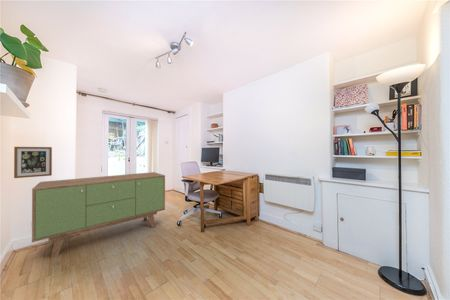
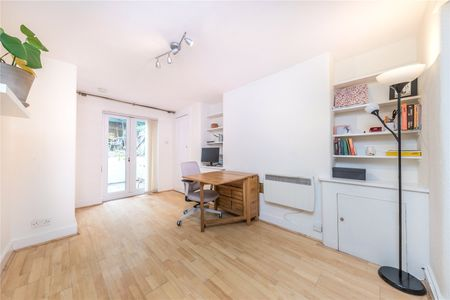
- sideboard (110, 205)
- wall art (34, 161)
